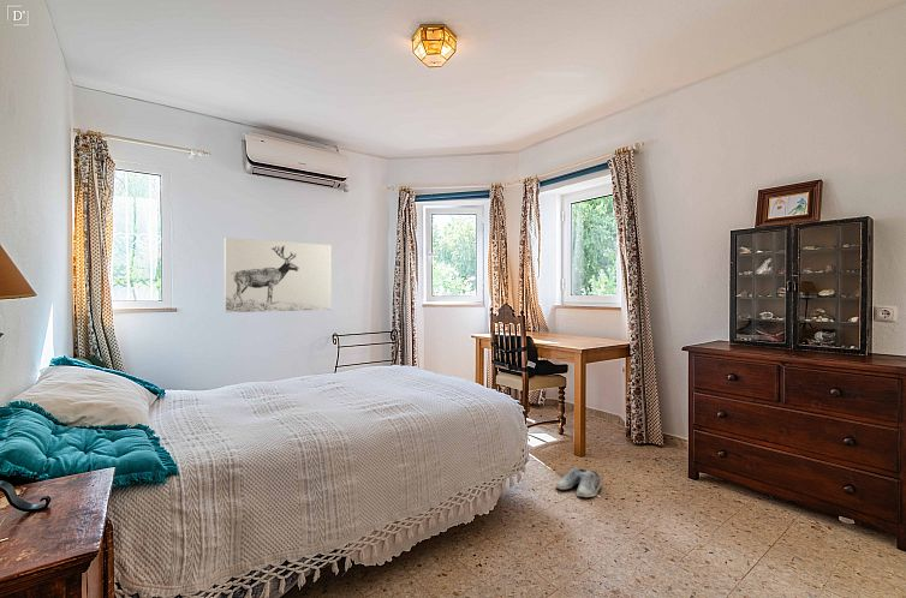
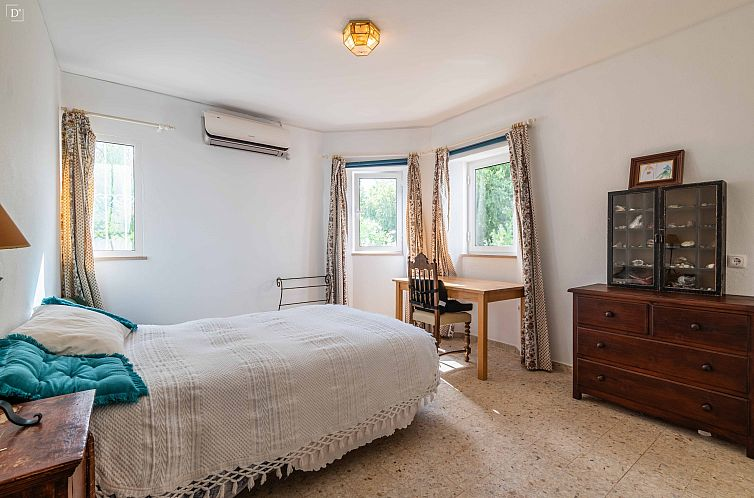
- shoe (579, 479)
- wall art (281, 276)
